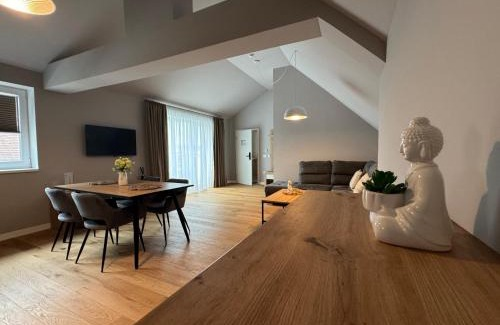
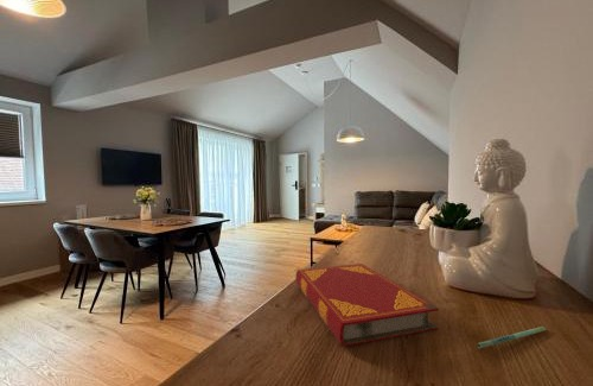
+ hardback book (353, 293)
+ pen (512, 336)
